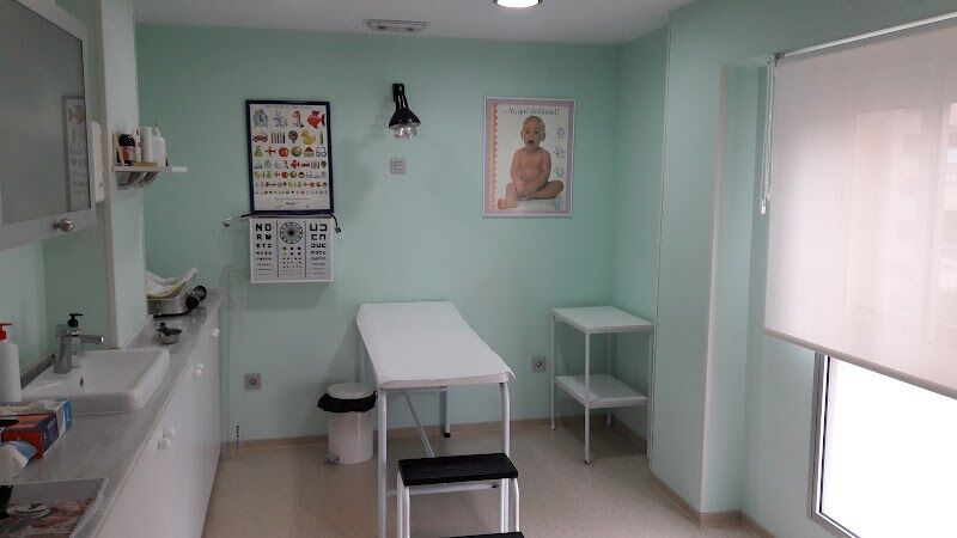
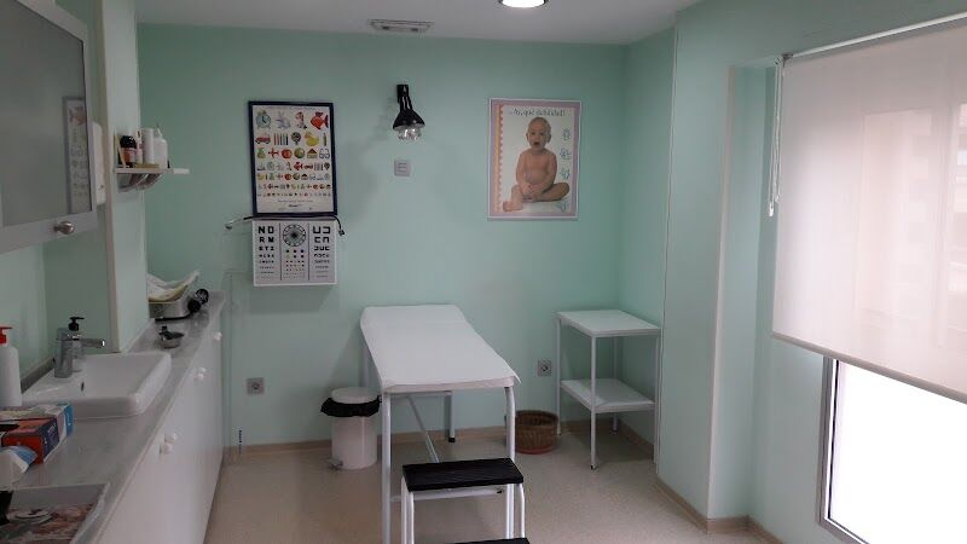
+ basket (531, 430)
